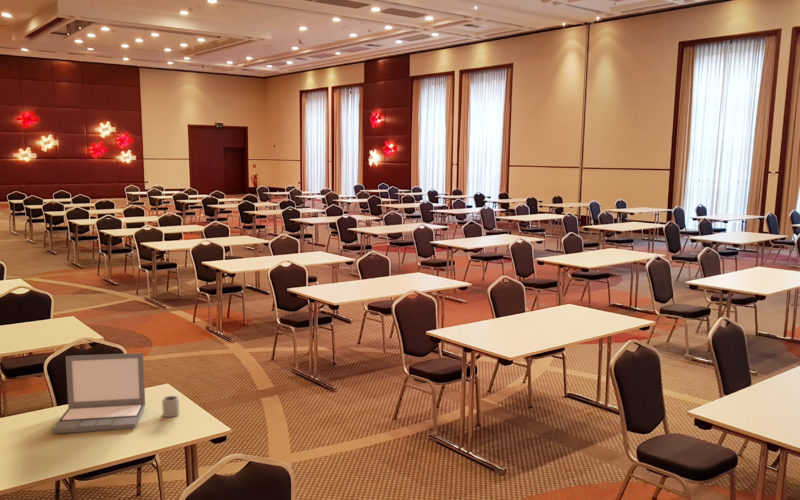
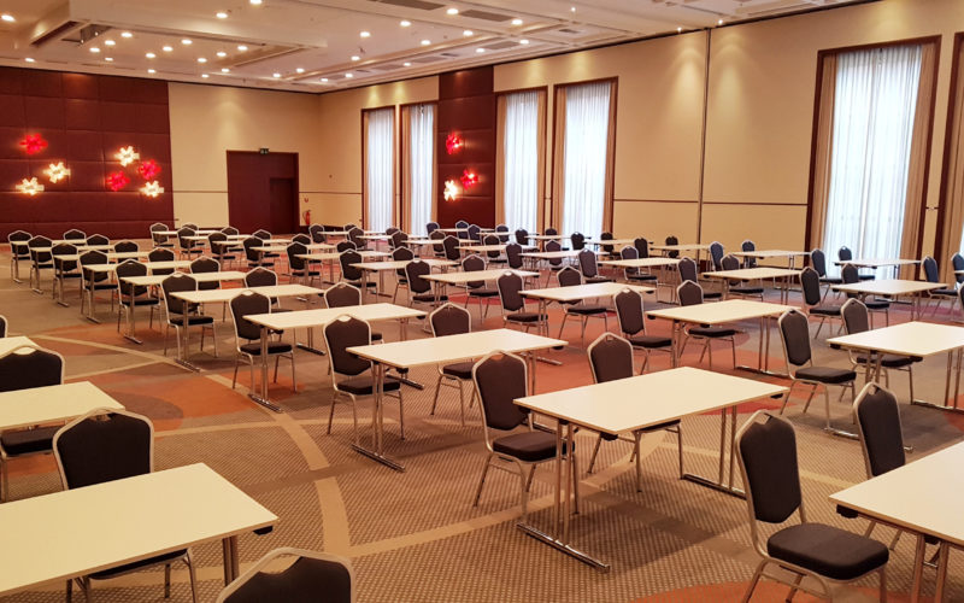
- laptop (100, 391)
- cup (172, 405)
